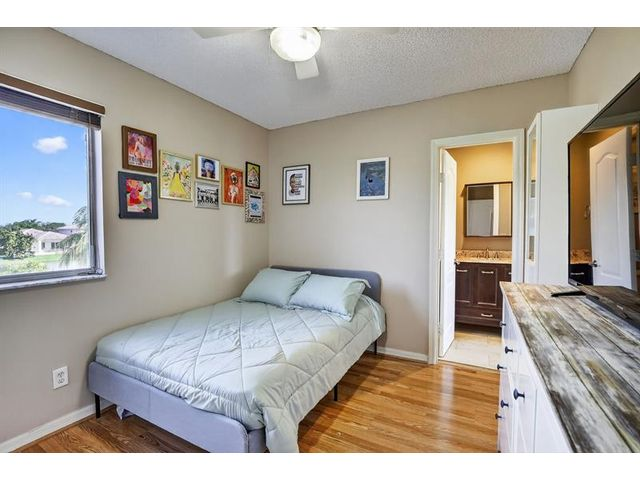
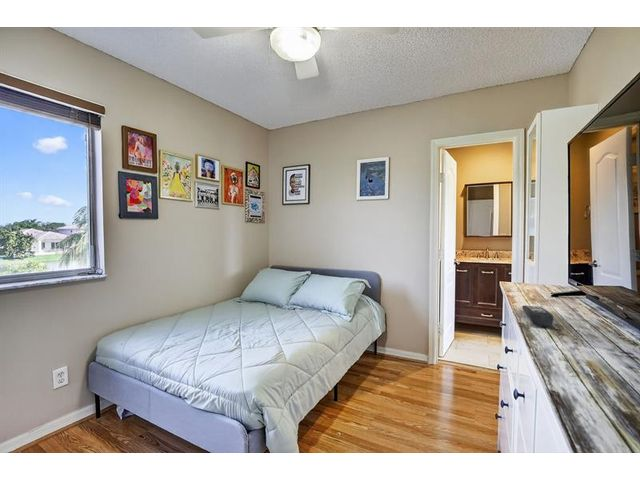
+ remote control (536, 313)
